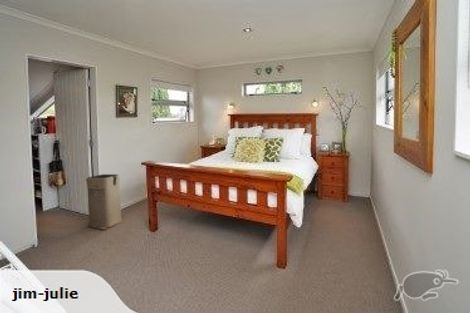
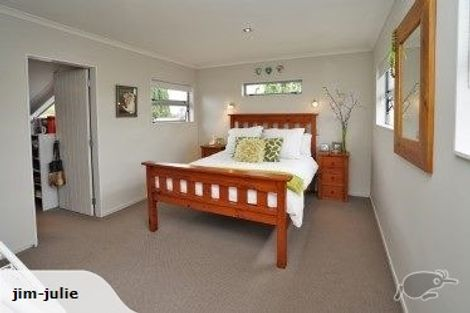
- laundry basket (104, 199)
